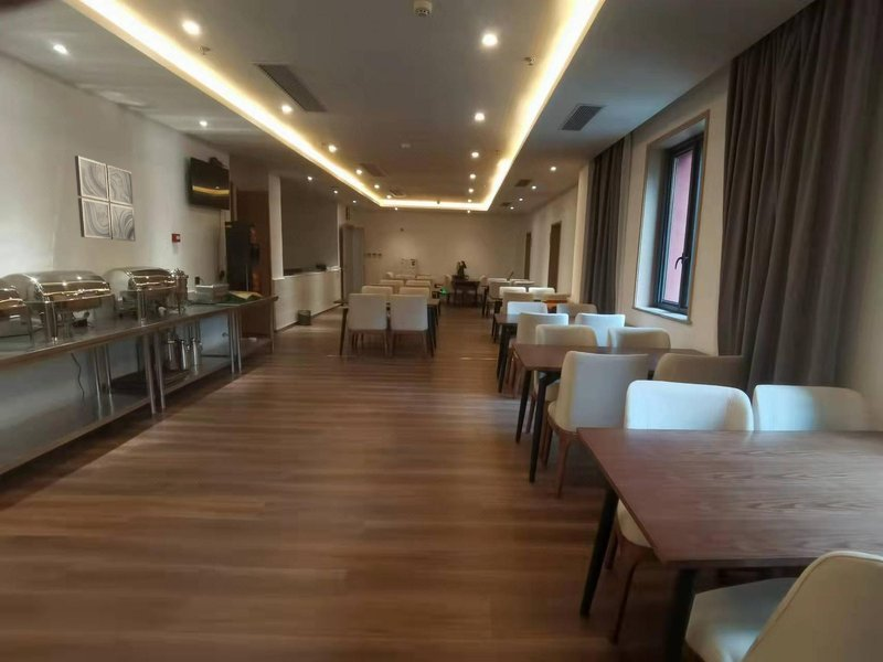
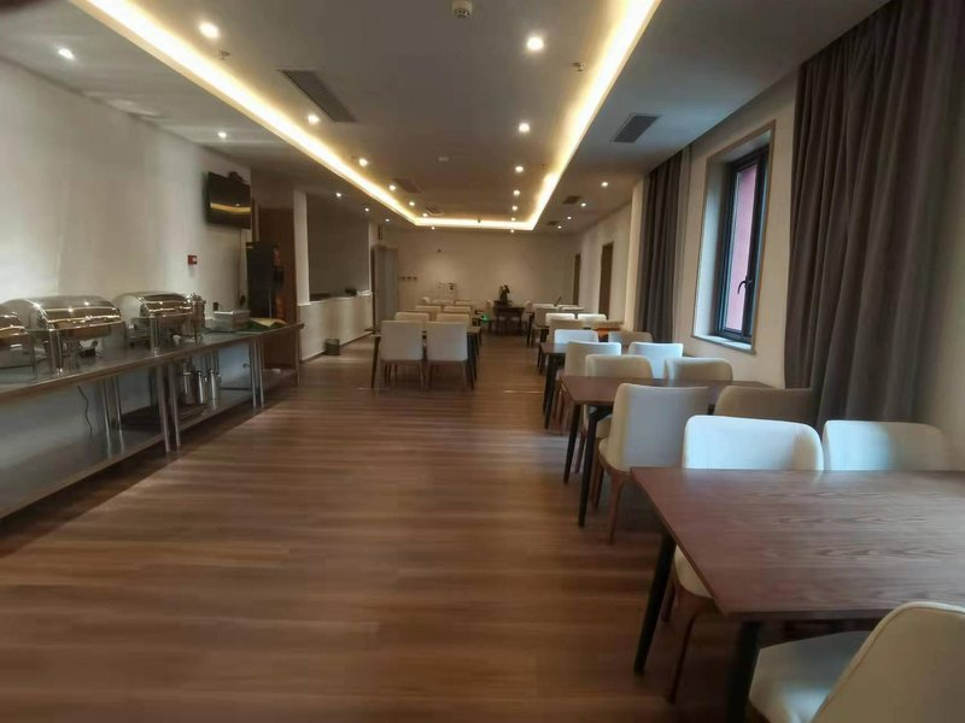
- wall art (107, 201)
